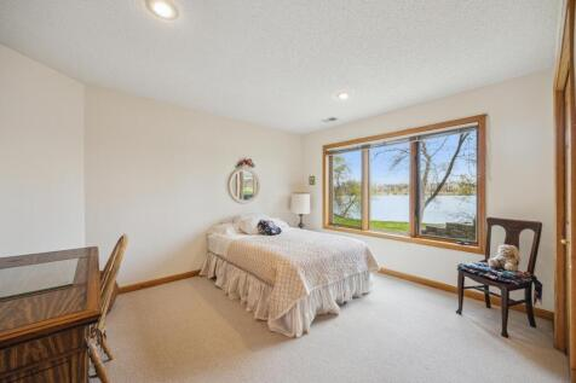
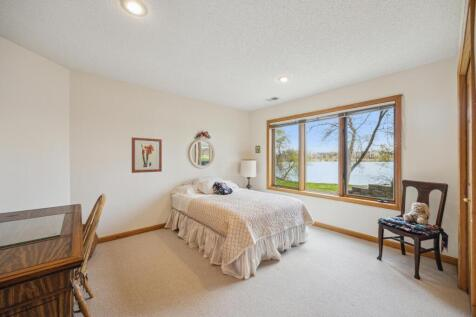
+ wall art (147, 155)
